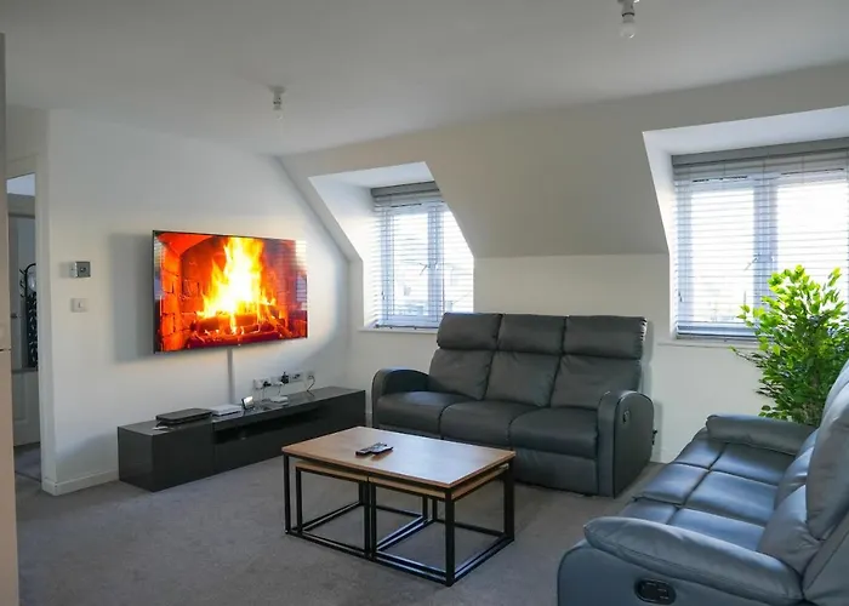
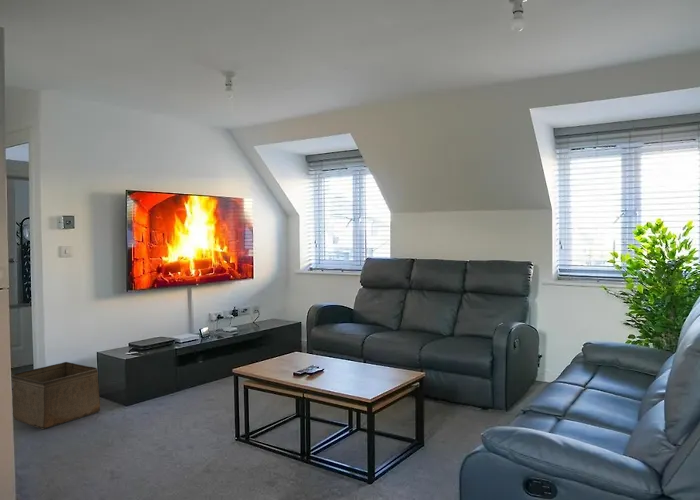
+ storage bin (56, 393)
